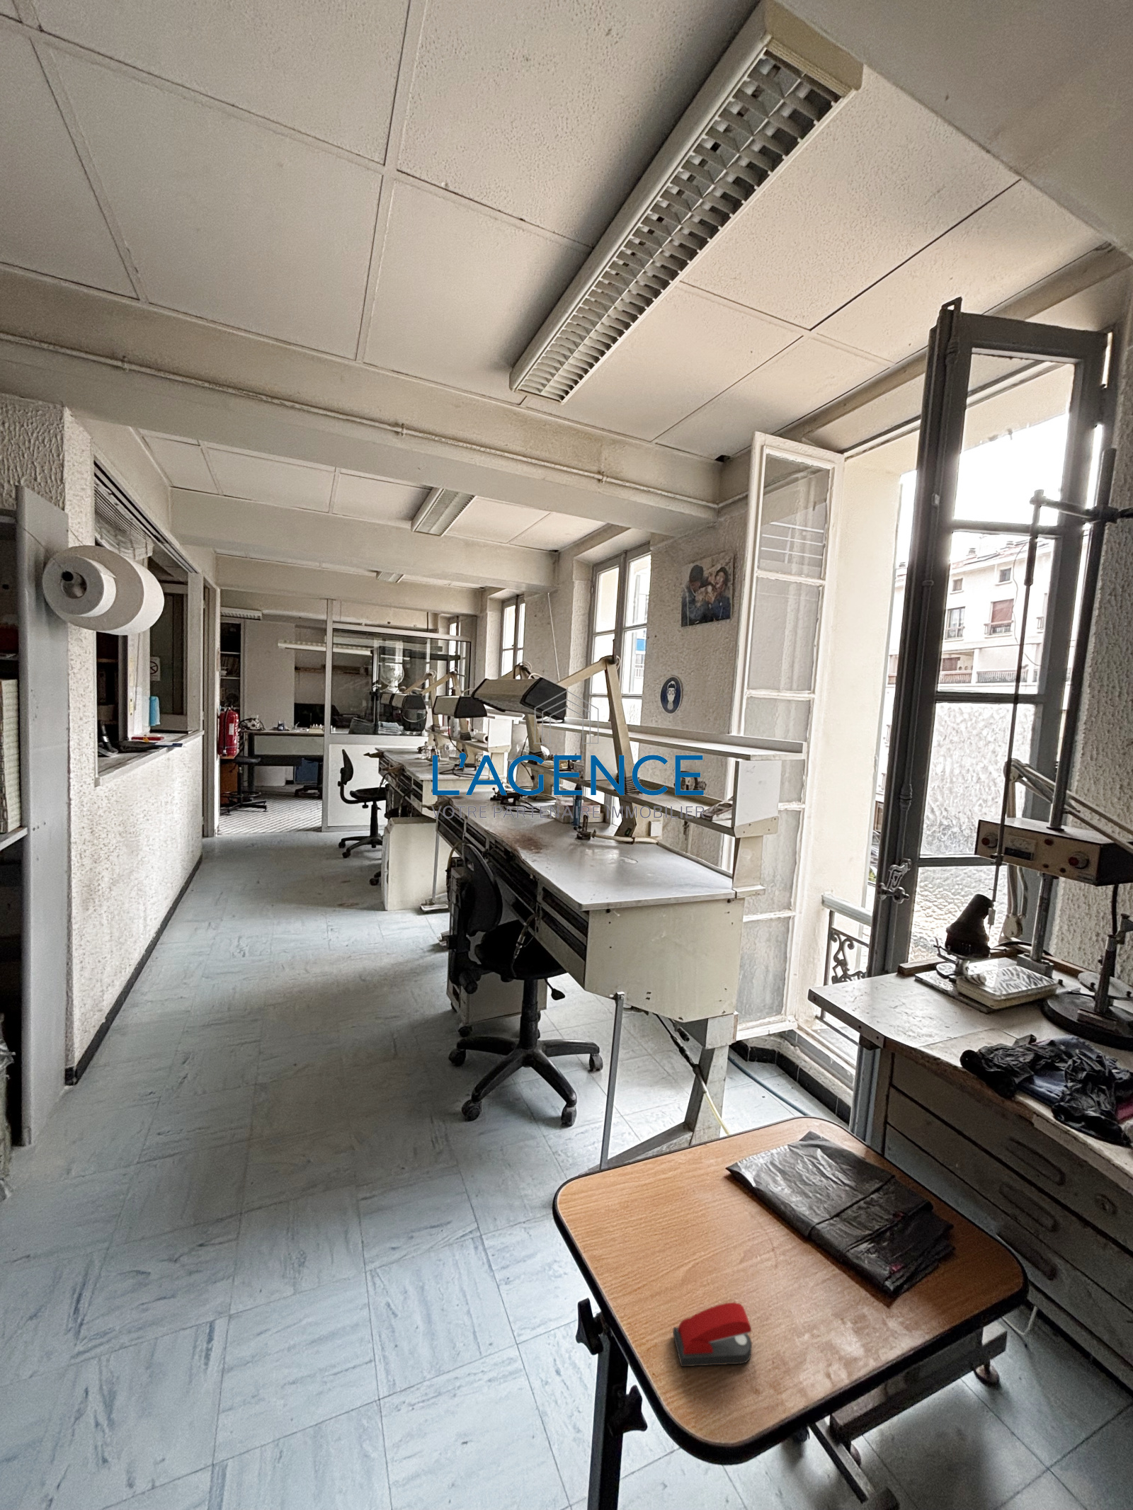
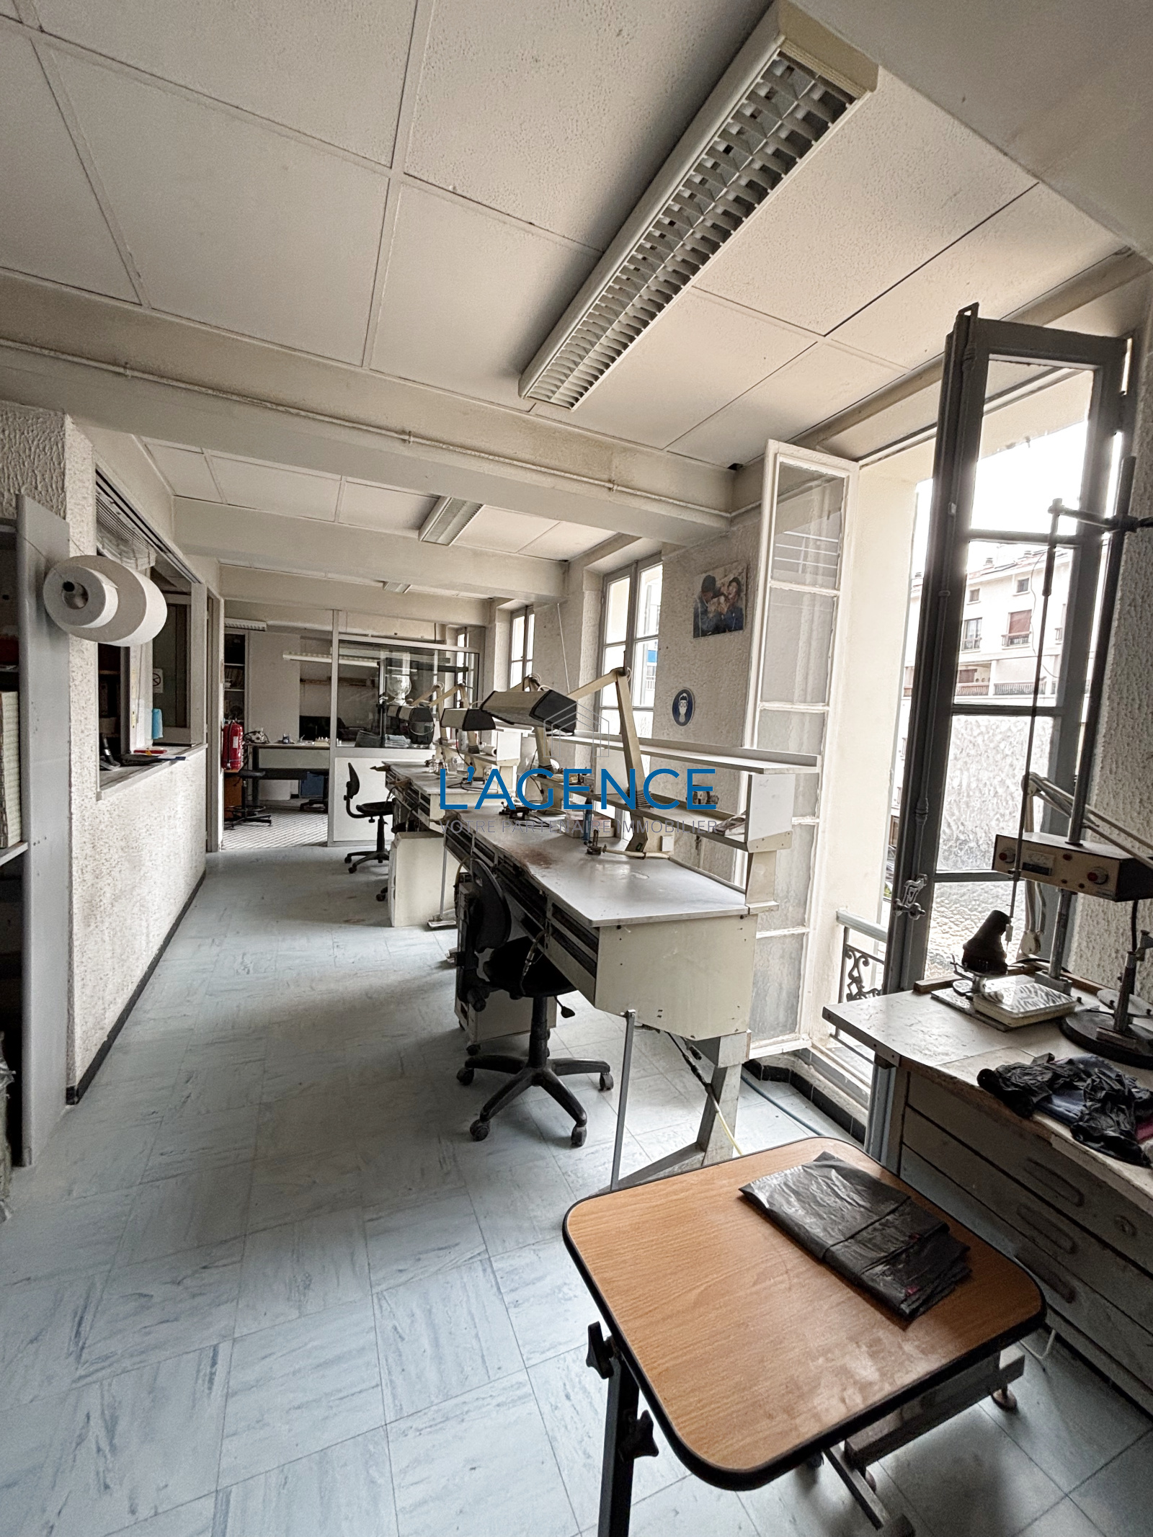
- stapler (714, 1330)
